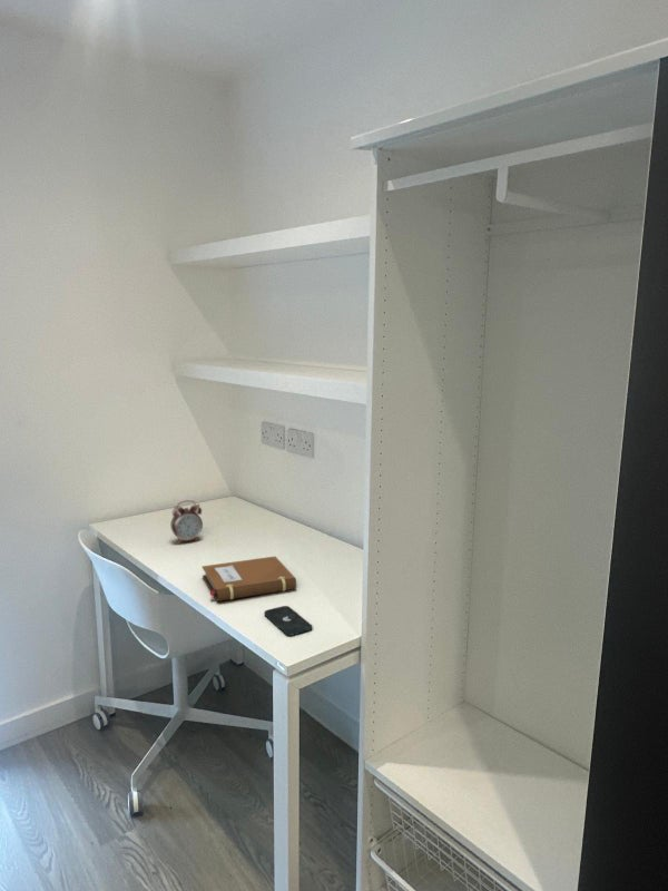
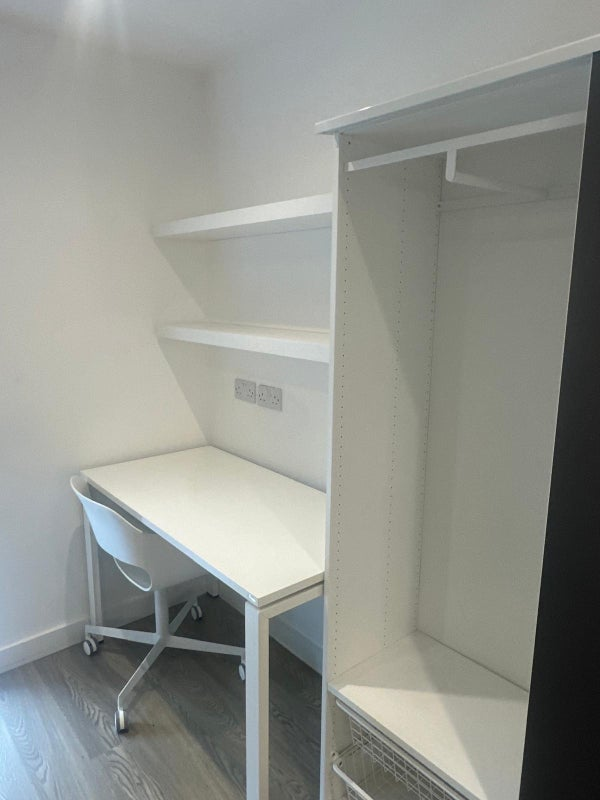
- notebook (246, 578)
- alarm clock (186, 520)
- smartphone (287, 619)
